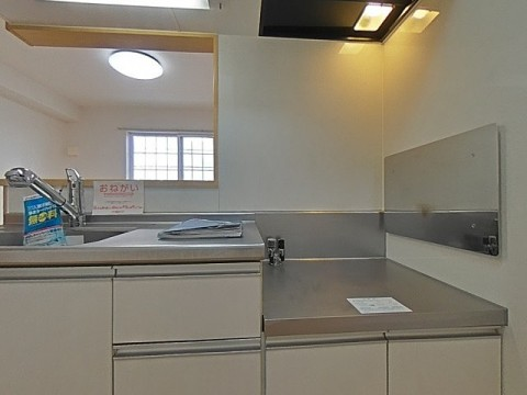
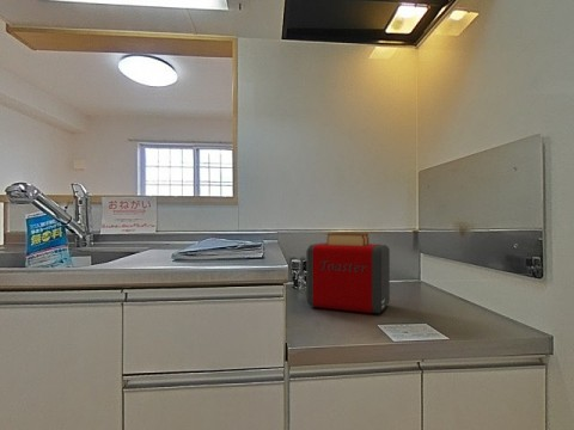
+ toaster (347, 269)
